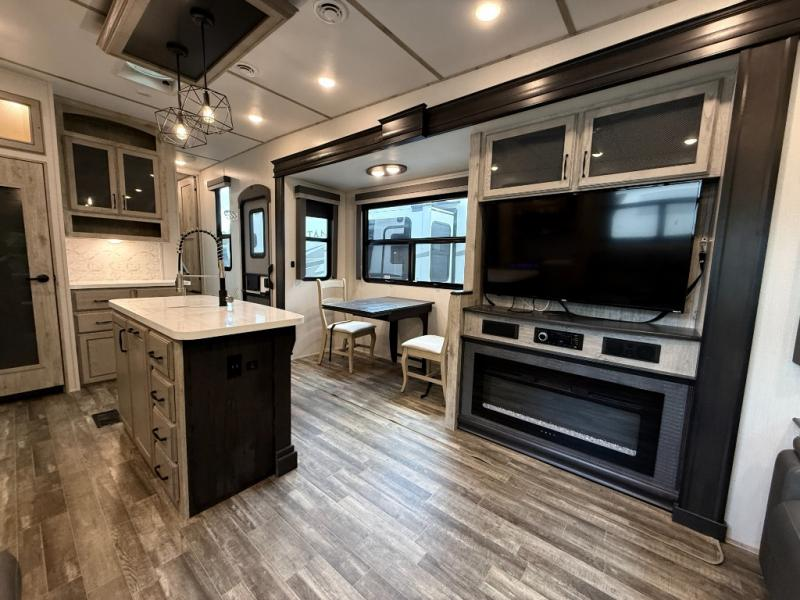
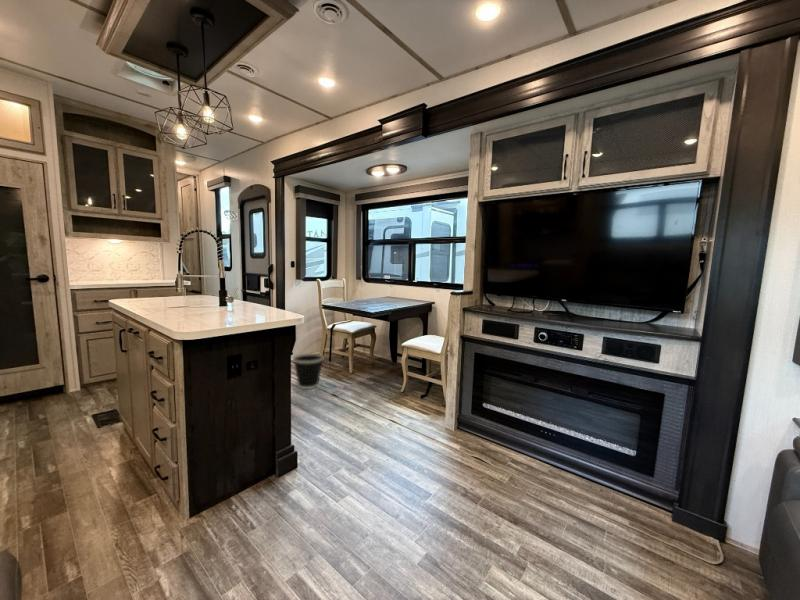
+ wastebasket (308, 371)
